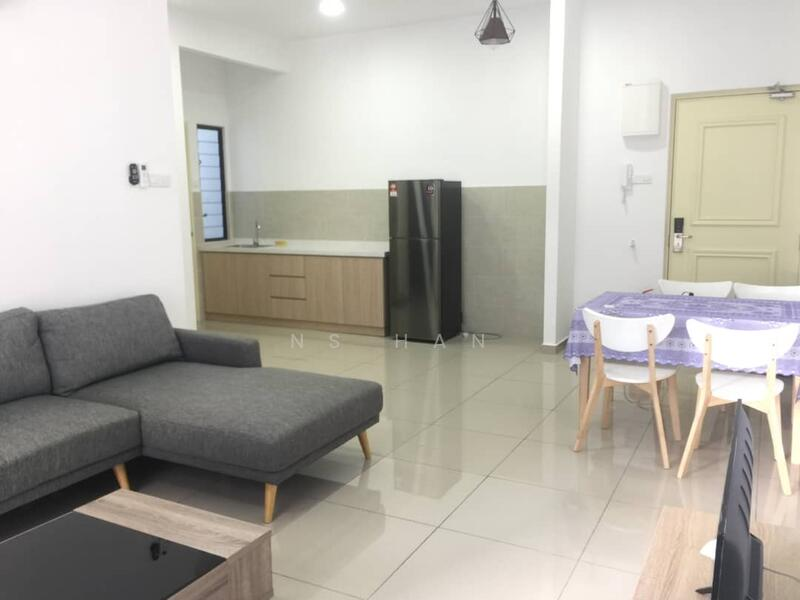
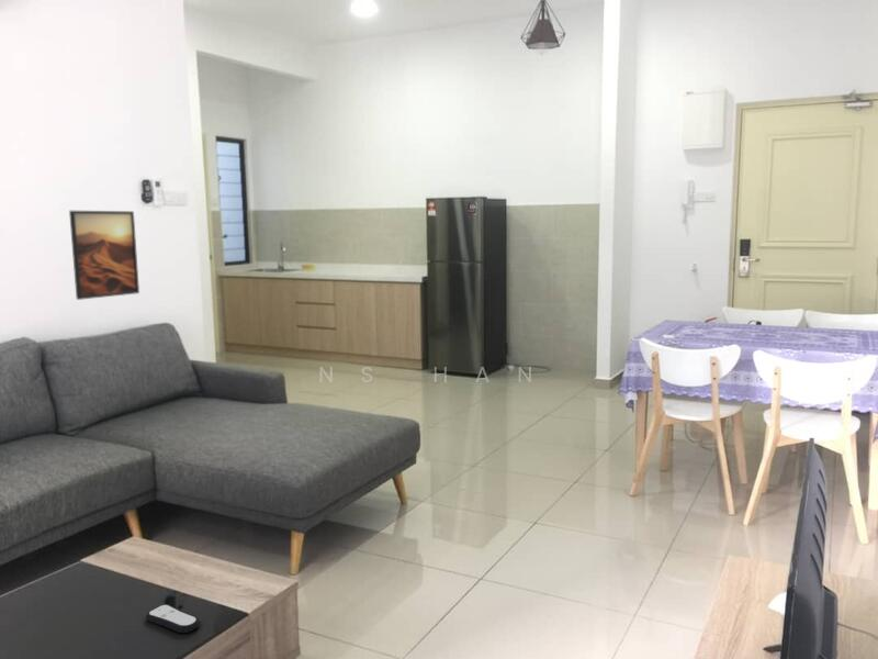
+ remote control (173, 618)
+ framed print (105, 254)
